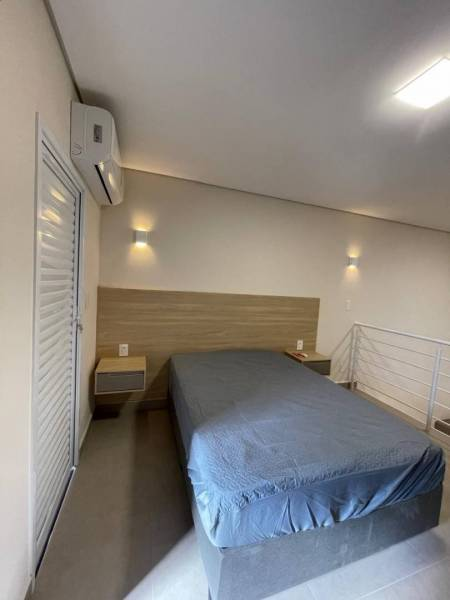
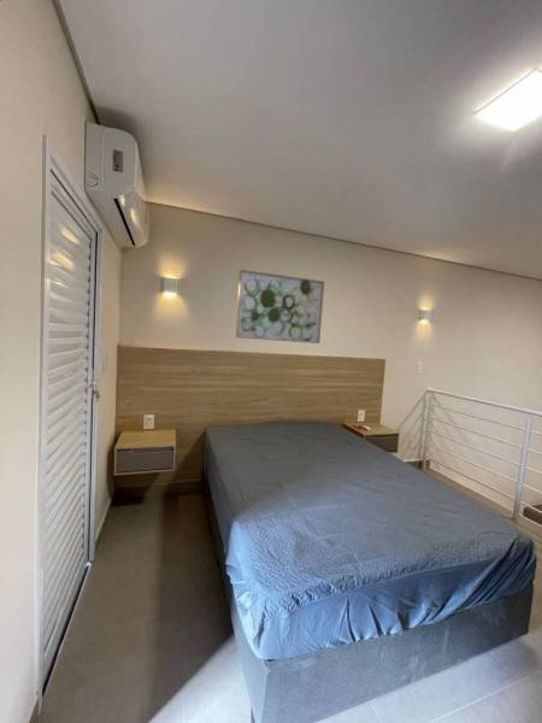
+ wall art (282, 307)
